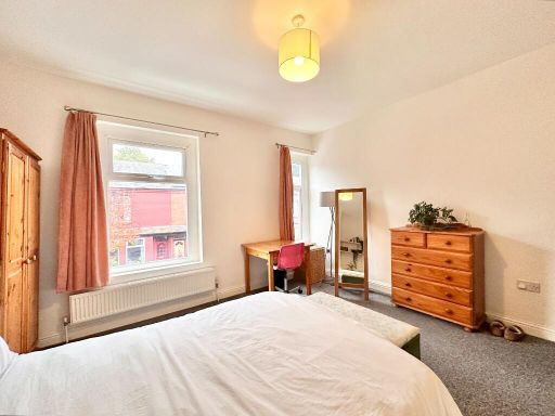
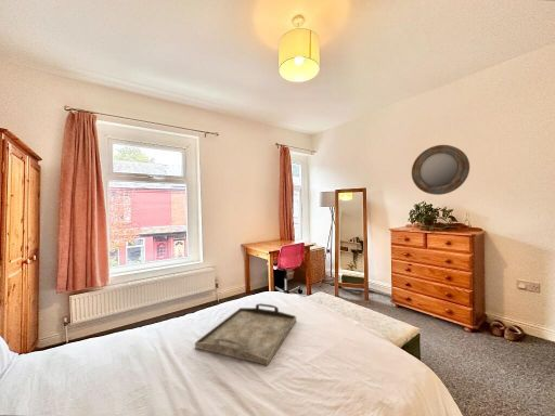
+ serving tray (250, 326)
+ home mirror (438, 170)
